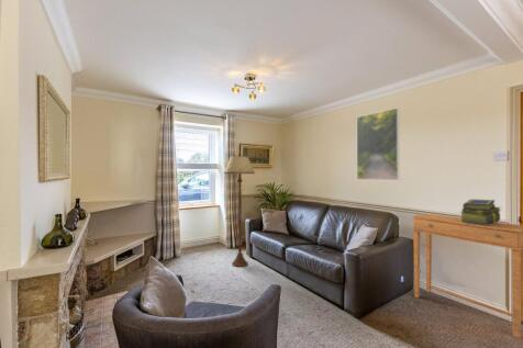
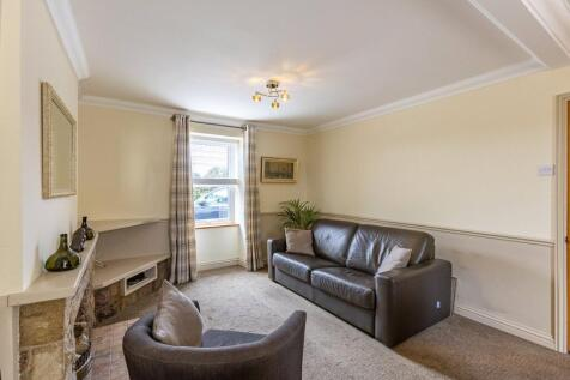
- floor lamp (240, 209)
- stack of books (480, 211)
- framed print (376, 146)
- side table (467, 240)
